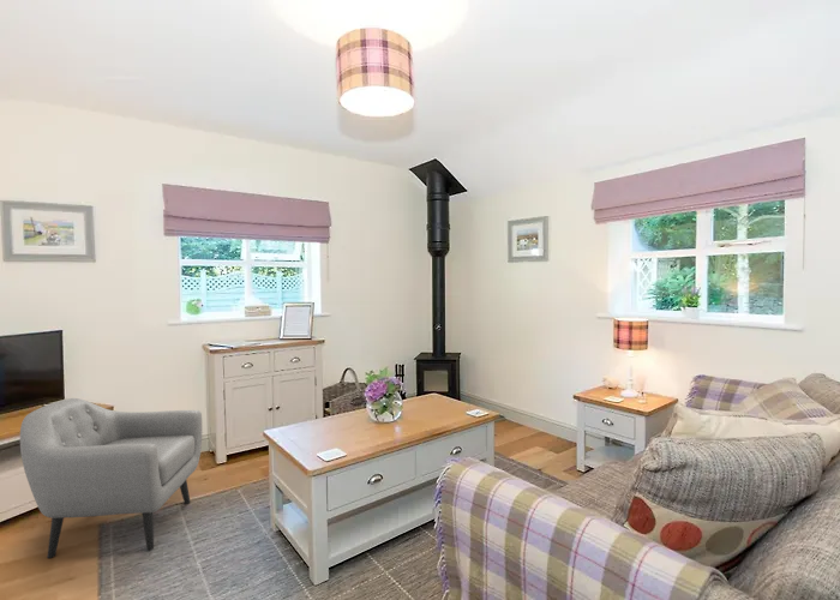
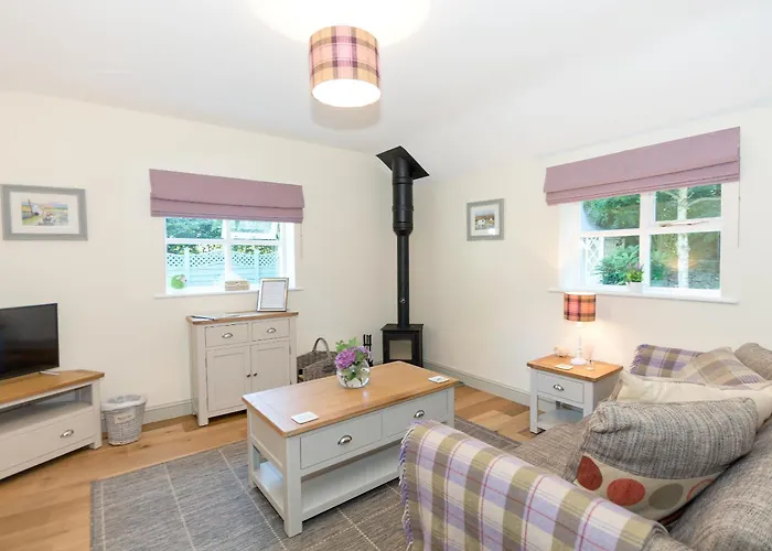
- armchair (128, 463)
